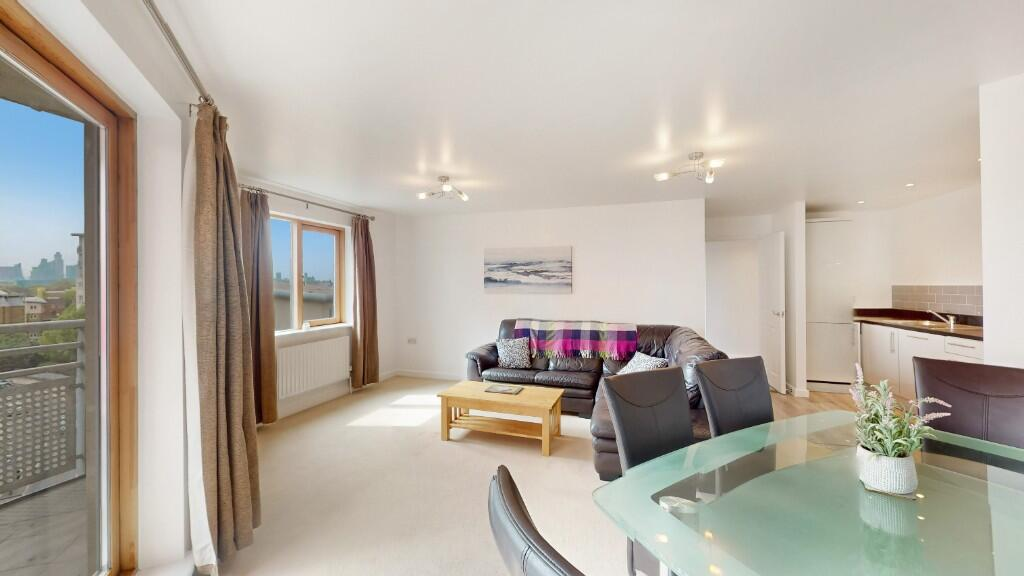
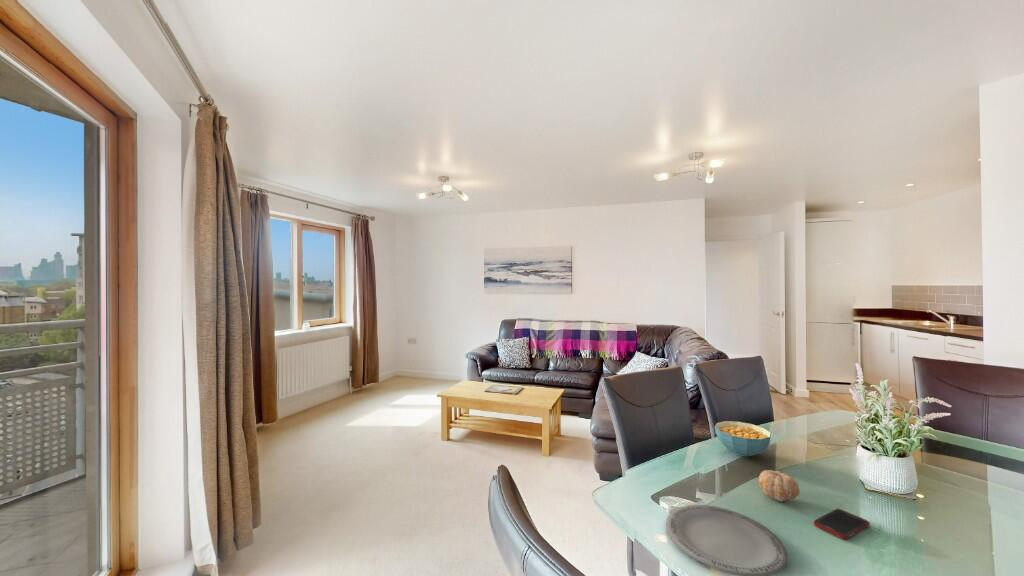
+ cell phone (841, 523)
+ cereal bowl (742, 441)
+ plate (722, 537)
+ fruit (778, 485)
